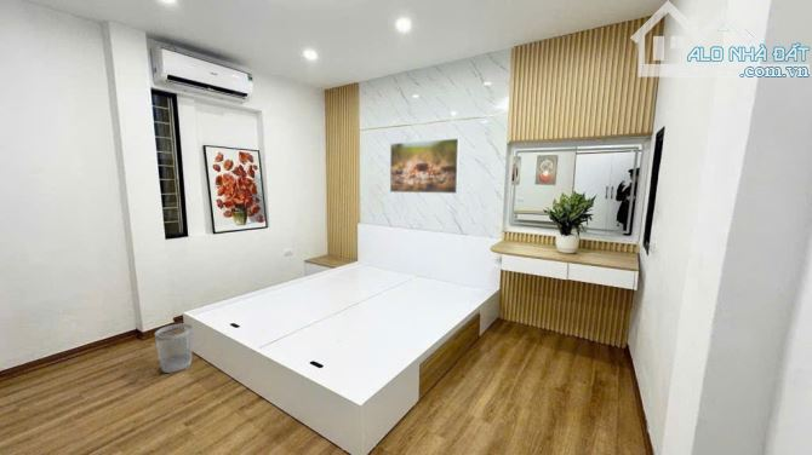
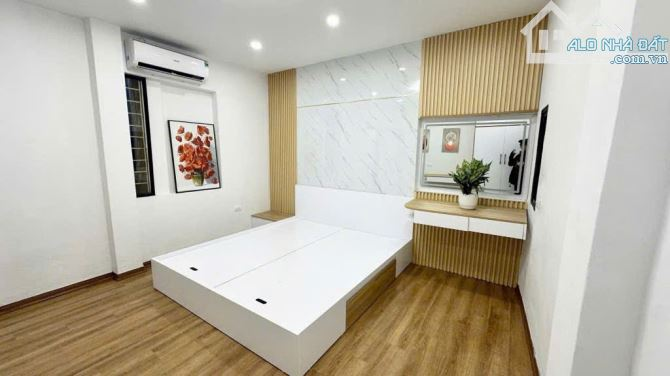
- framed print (422, 167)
- wastebasket (175, 347)
